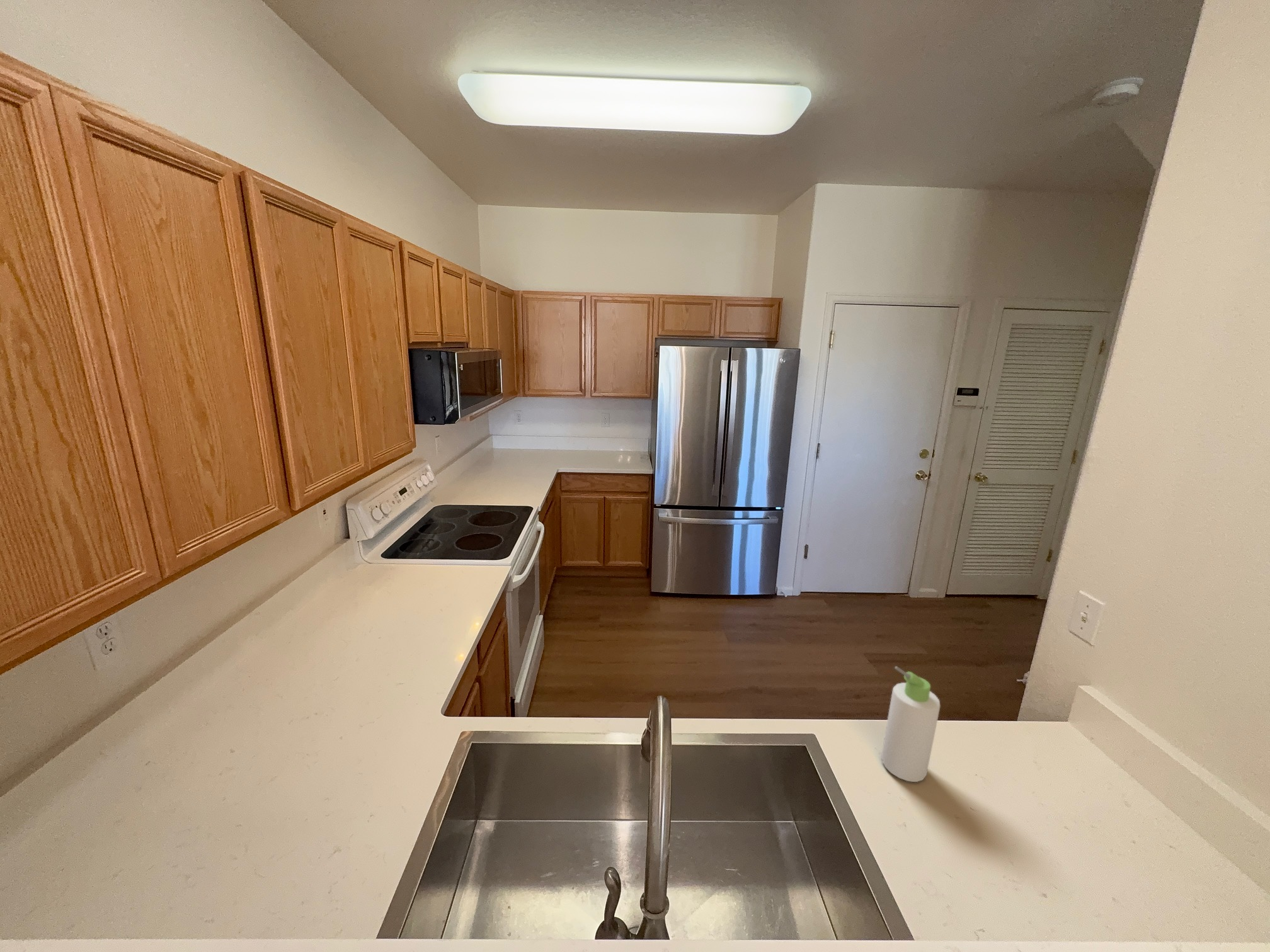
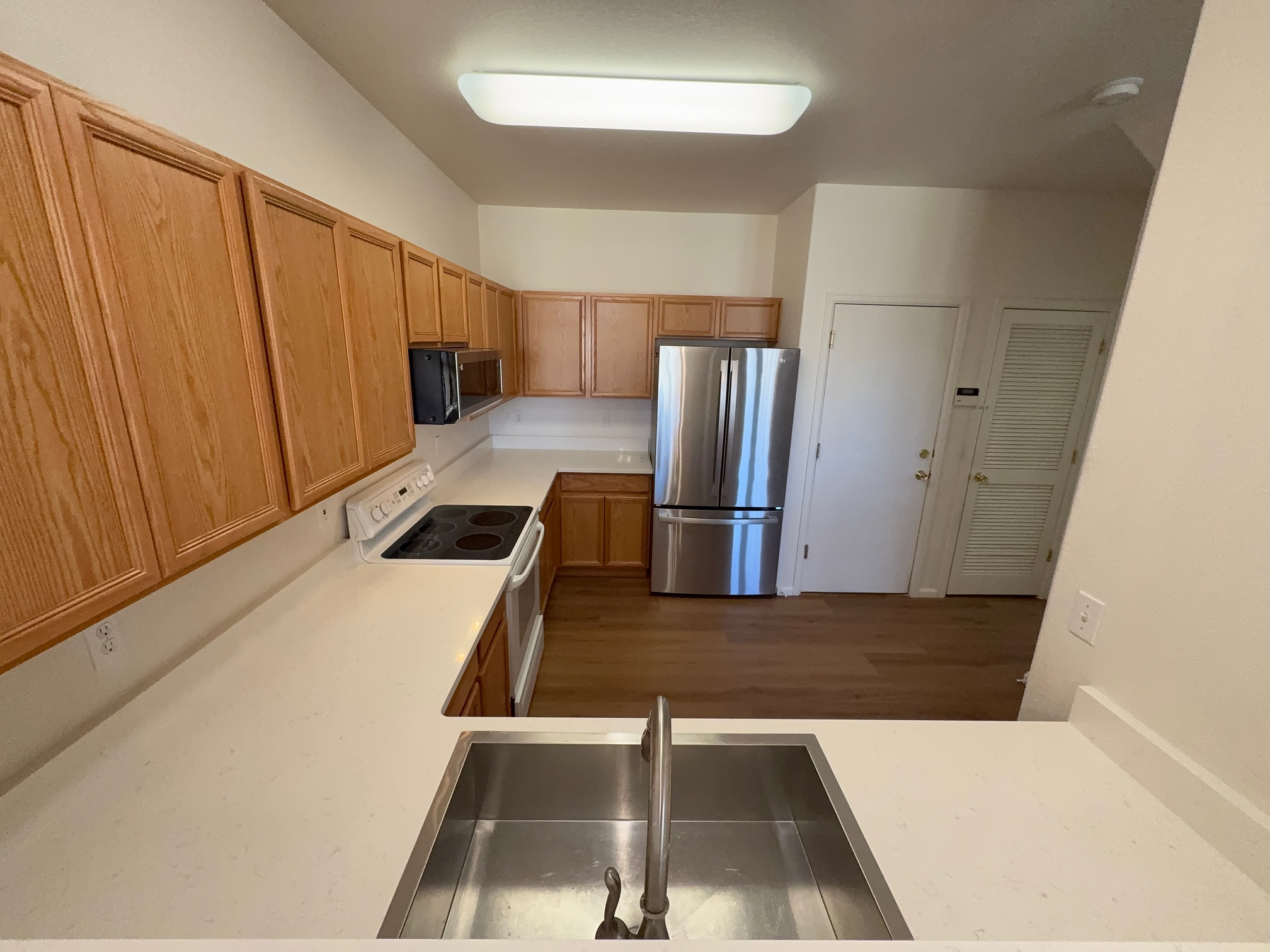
- bottle (908, 717)
